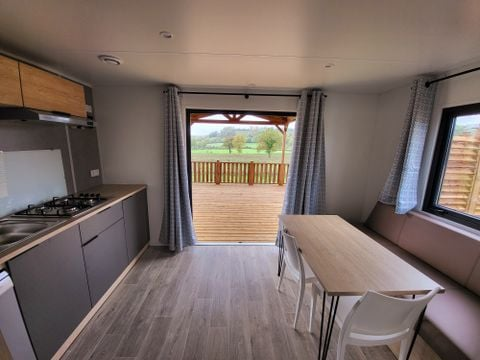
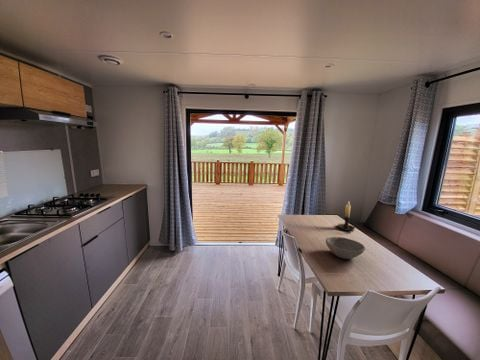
+ candle holder (348, 215)
+ bowl (344, 249)
